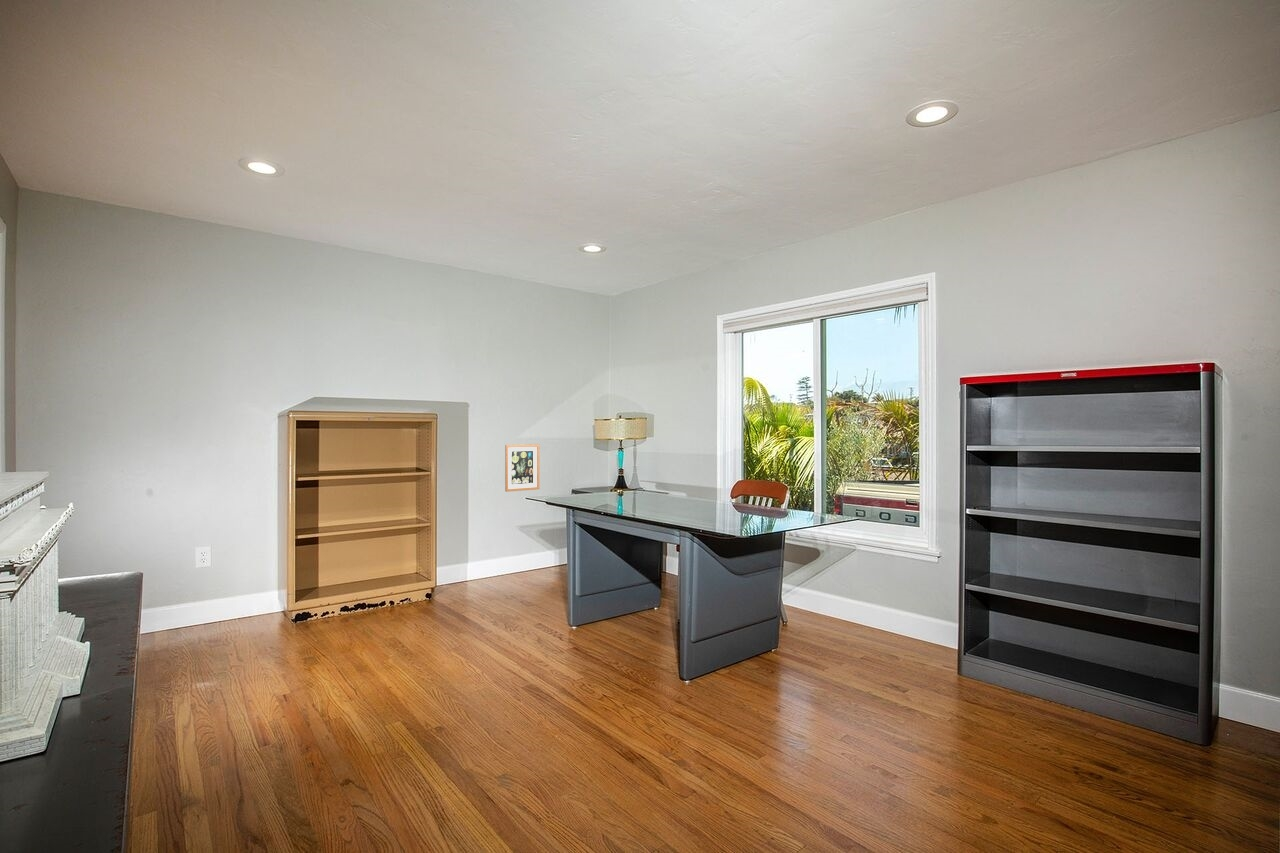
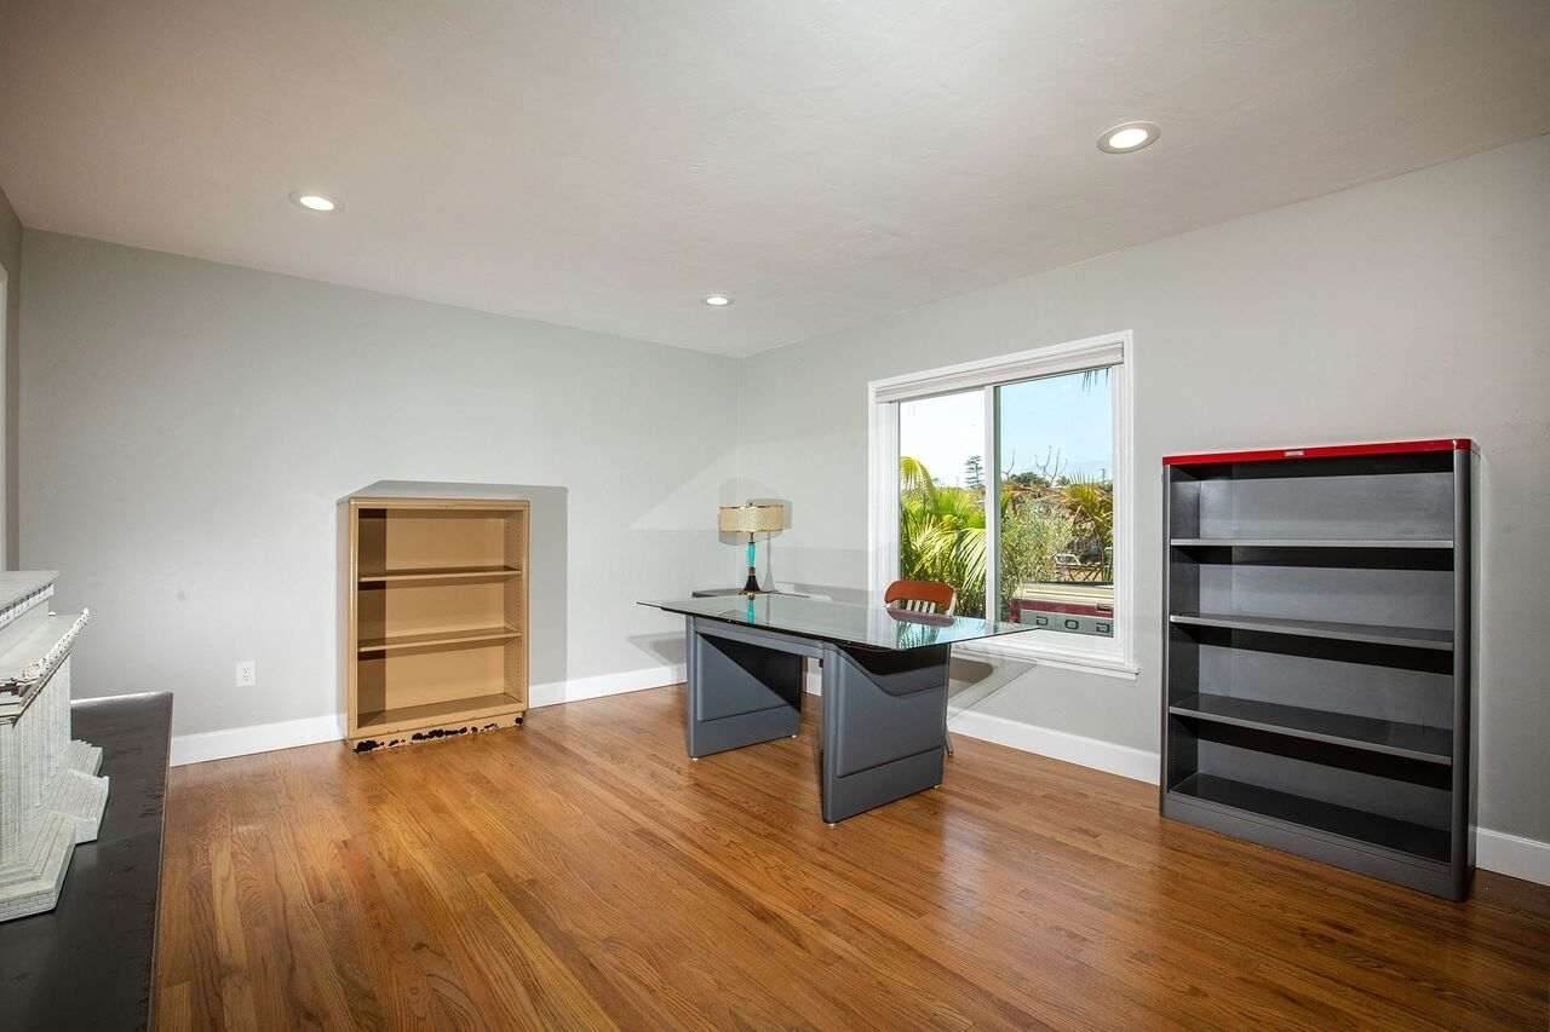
- wall art (522, 467)
